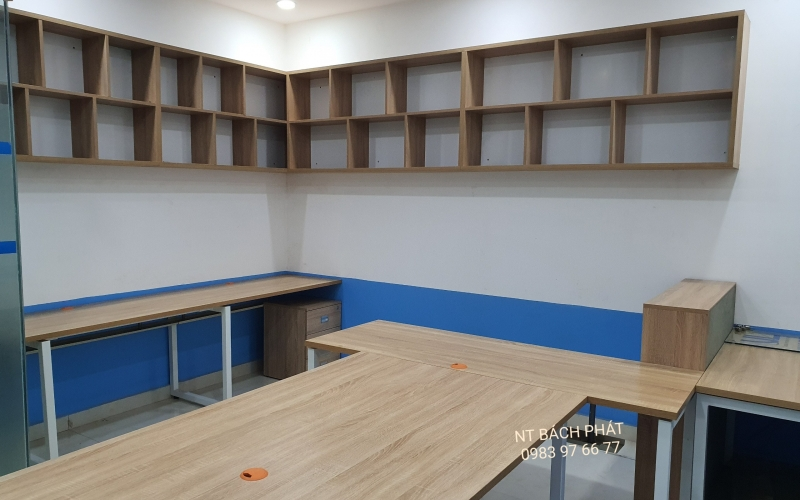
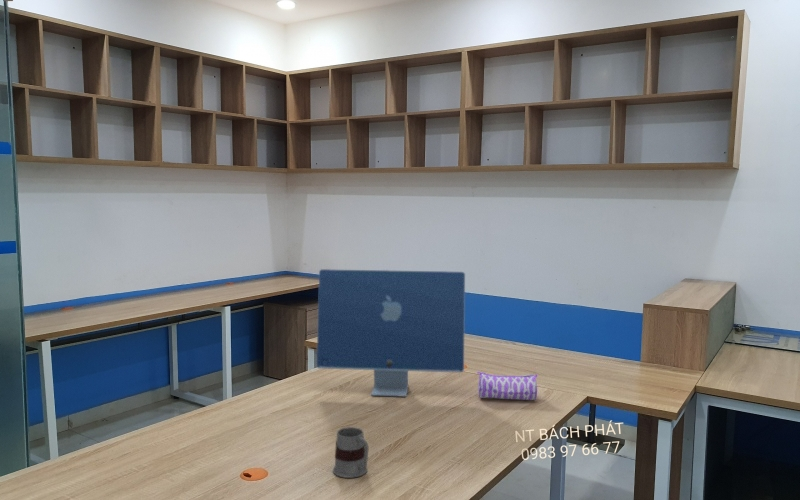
+ pencil case (507, 385)
+ computer monitor (390, 331)
+ mug (353, 452)
